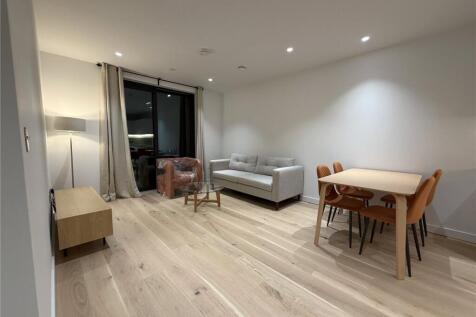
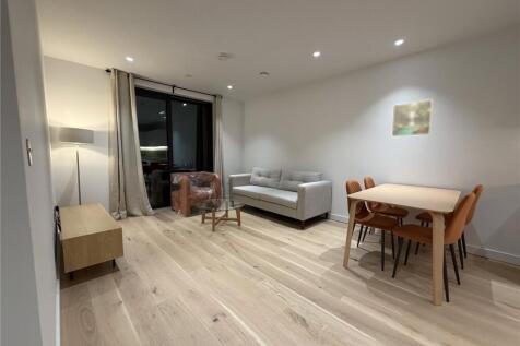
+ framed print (411, 119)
